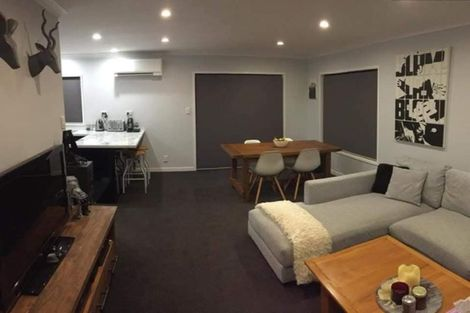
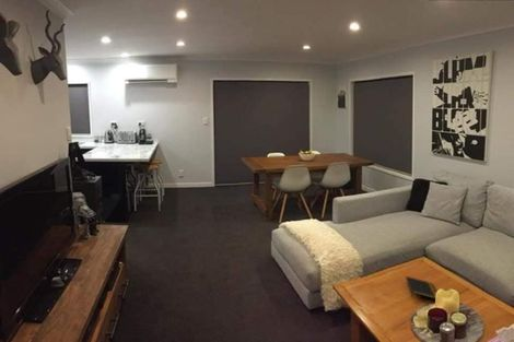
+ notepad (421, 287)
